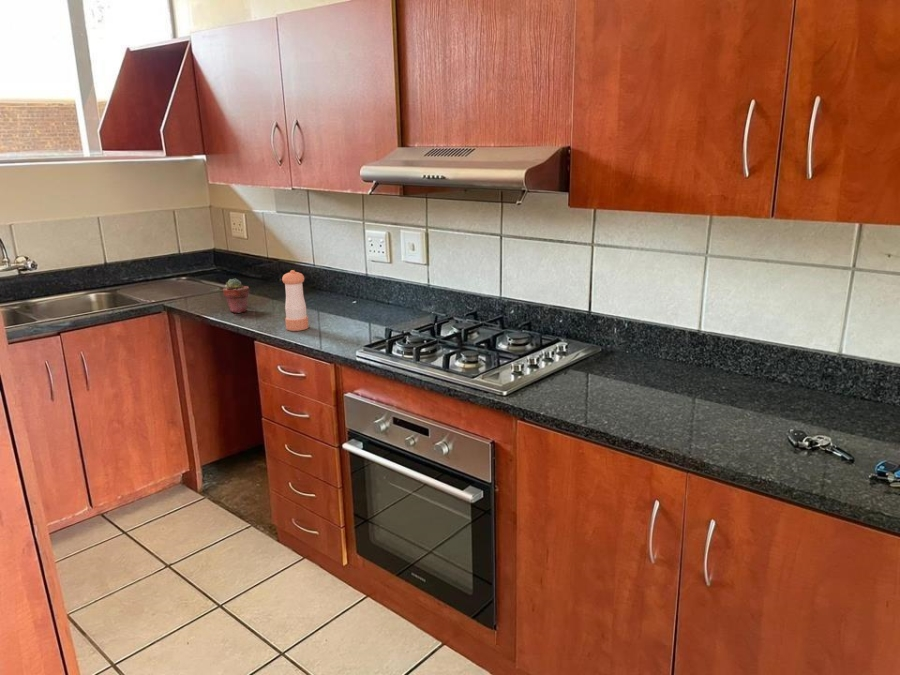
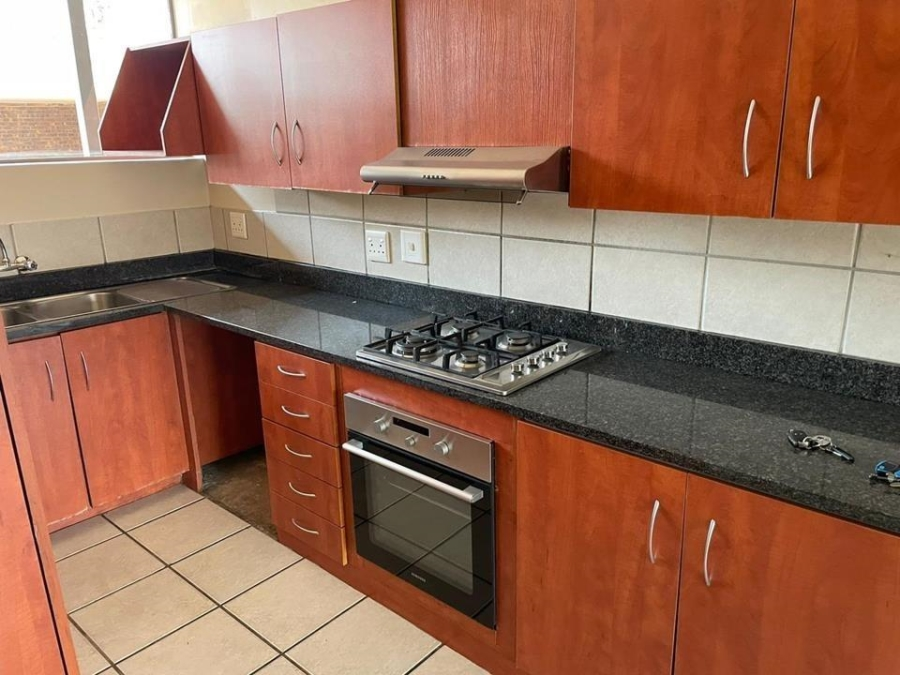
- pepper shaker (295, 299)
- potted succulent (236, 294)
